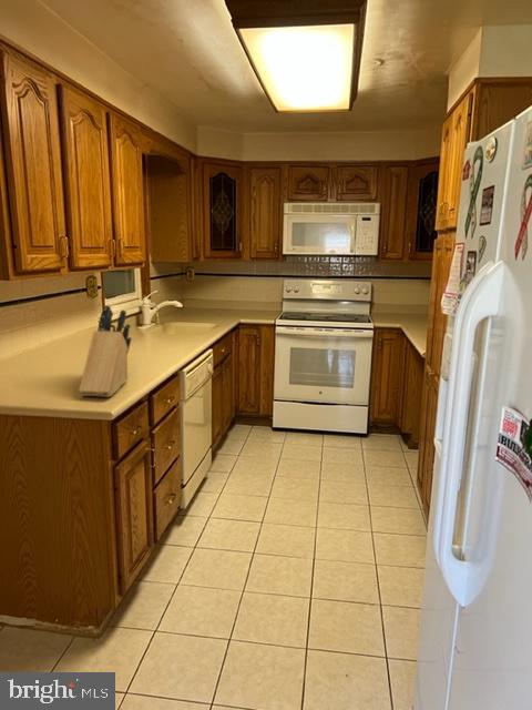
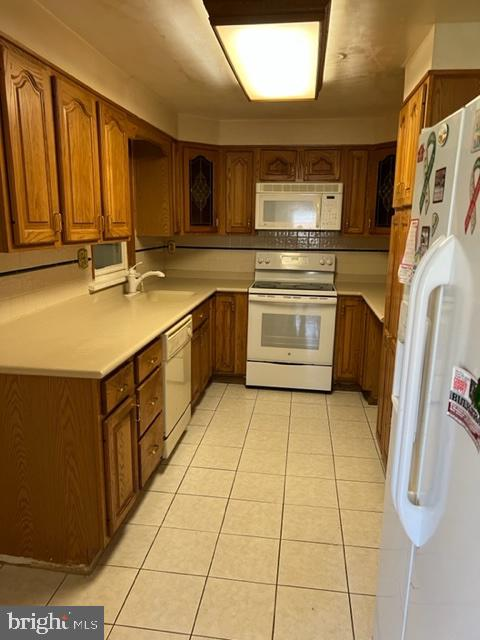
- knife block (106, 347)
